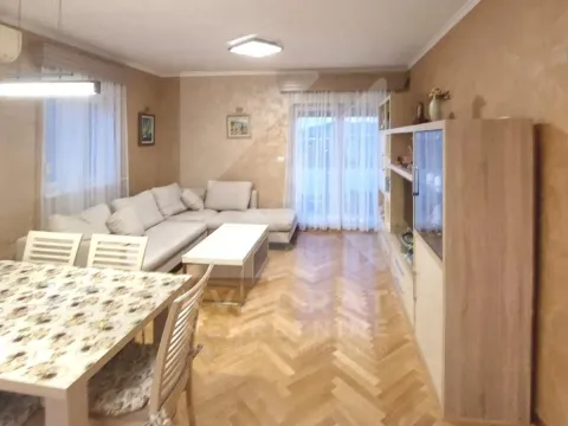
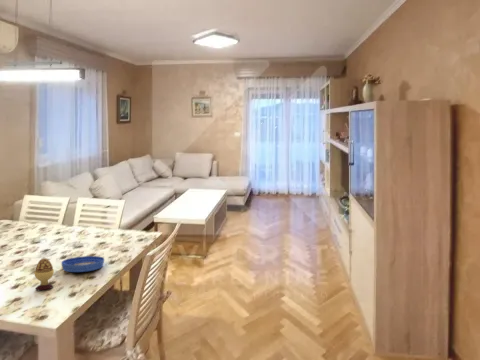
+ decorative egg (44, 273)
+ bowl (83, 264)
